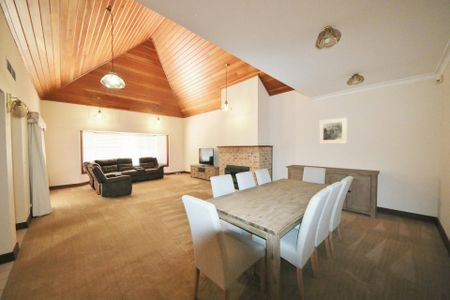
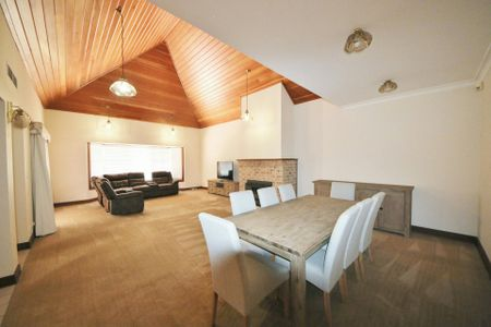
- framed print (332, 131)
